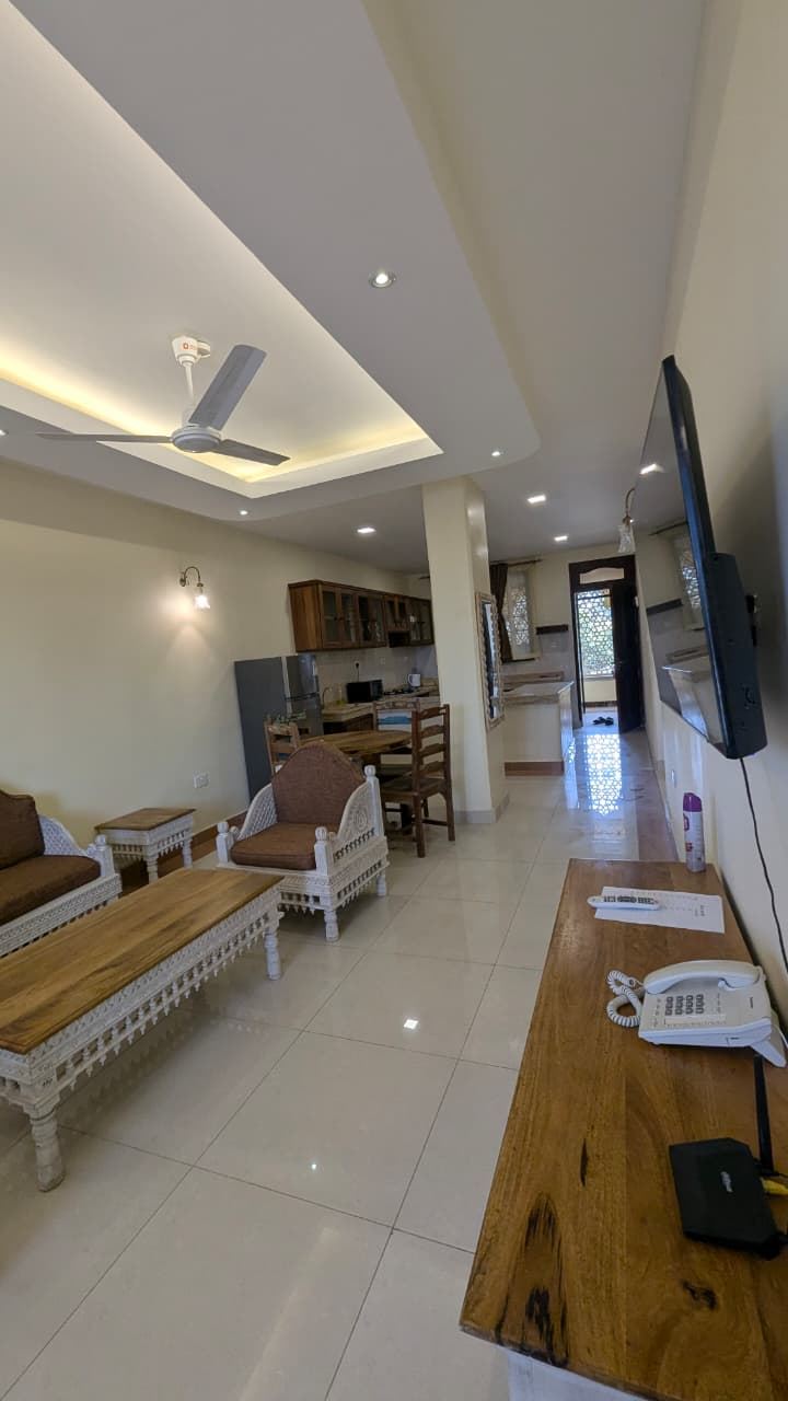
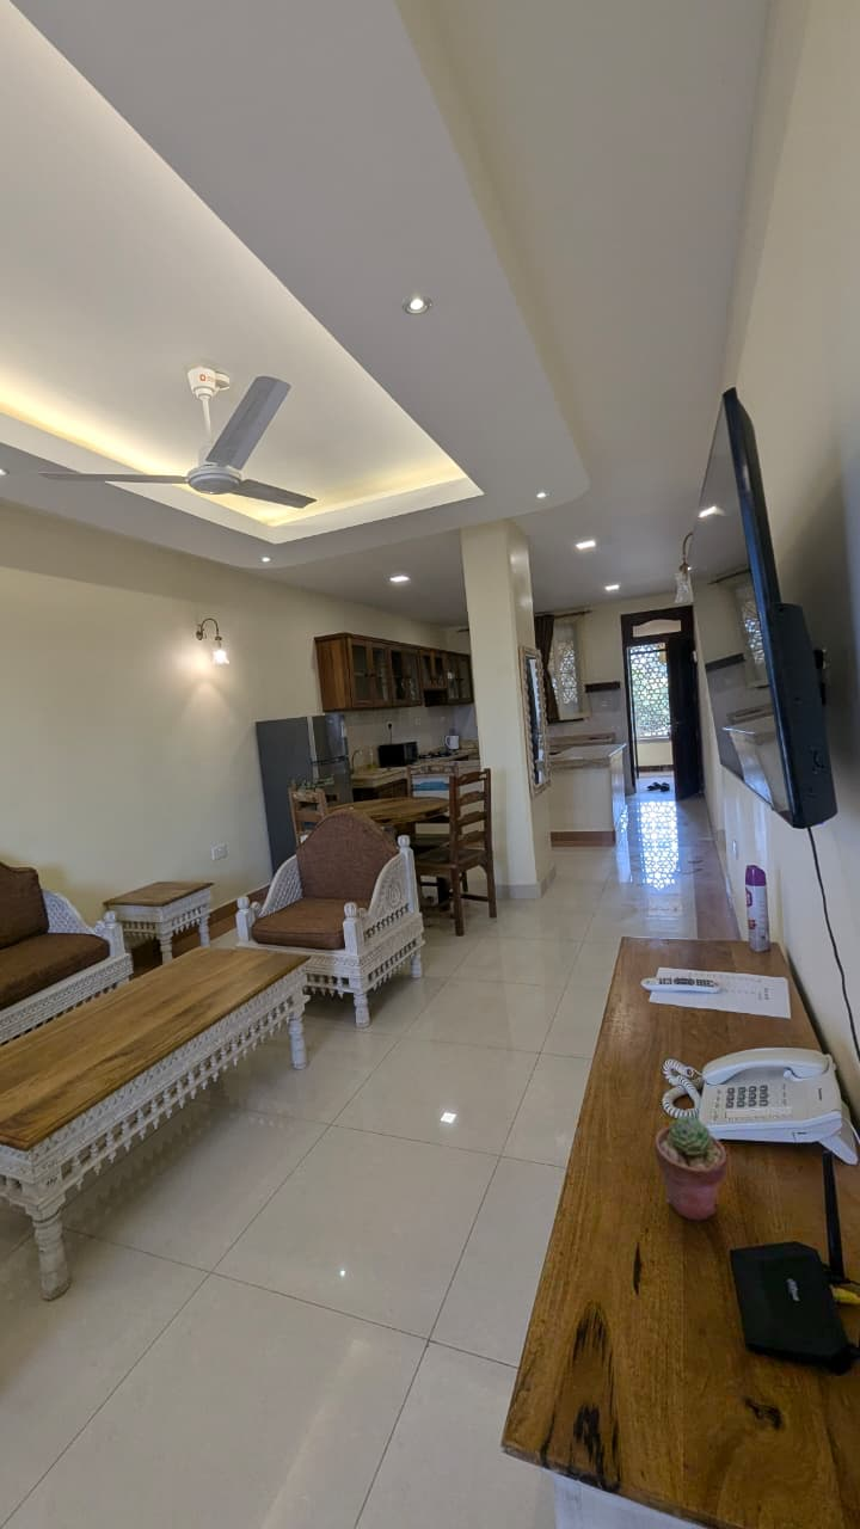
+ potted succulent (690, 1162)
